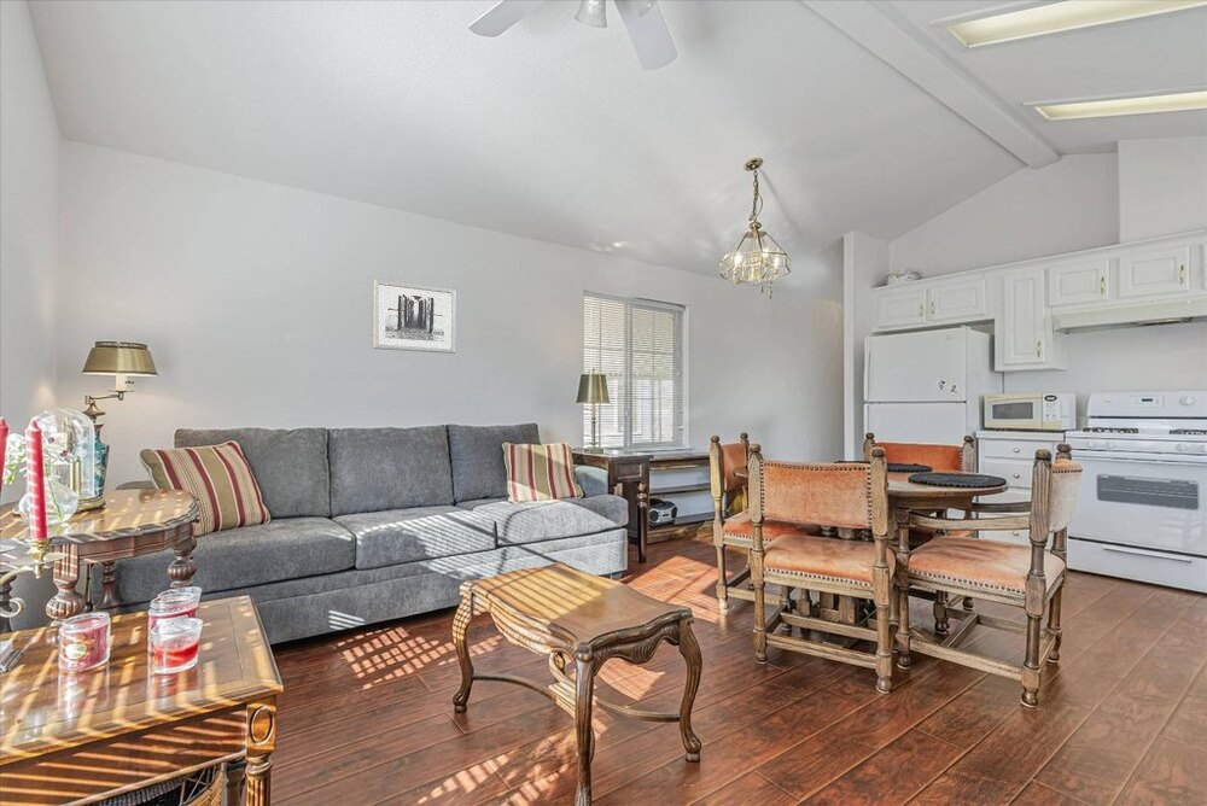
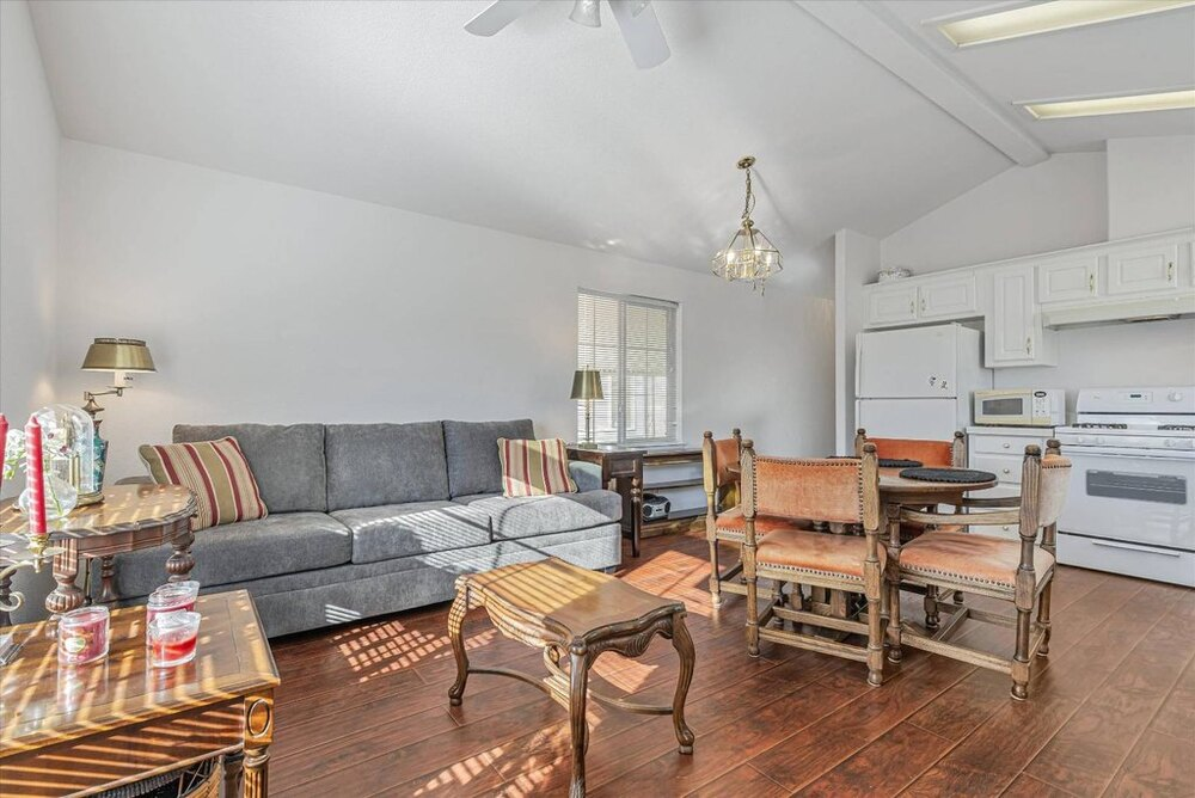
- wall art (415, 317)
